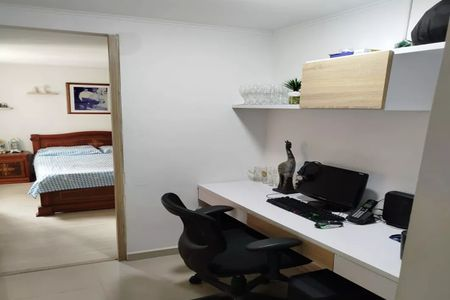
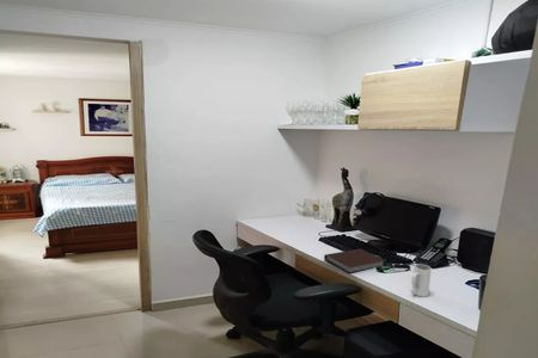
+ mug (418, 280)
+ notebook (354, 259)
